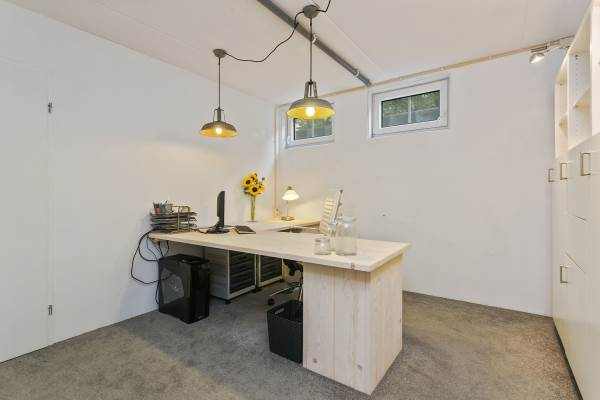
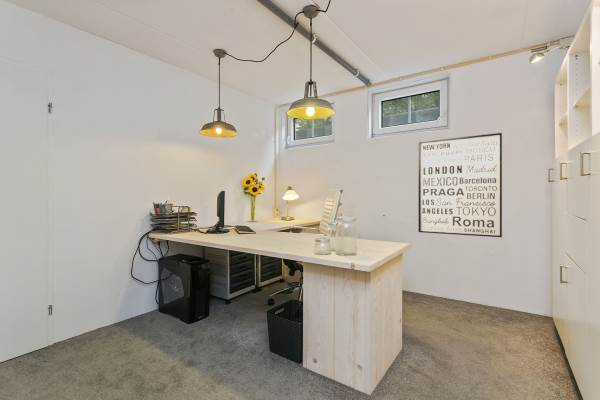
+ wall art (457, 186)
